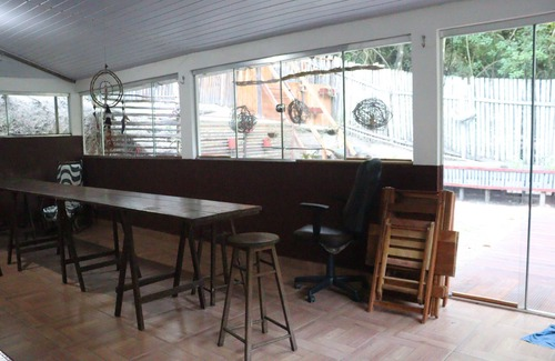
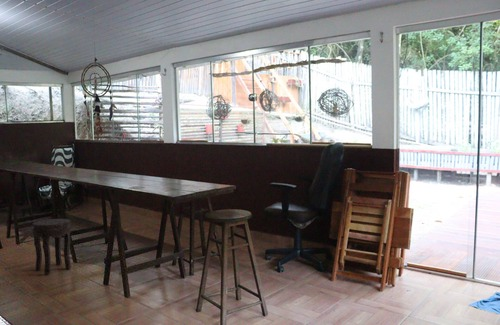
+ side table (55, 245)
